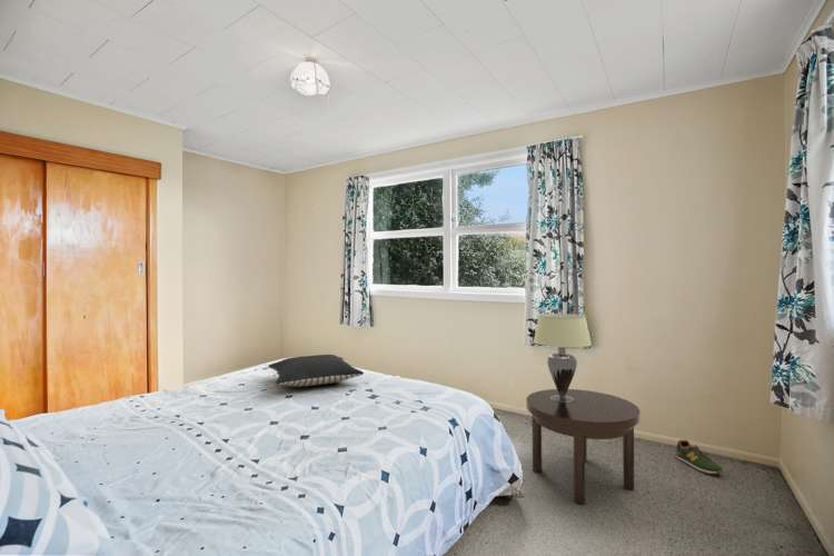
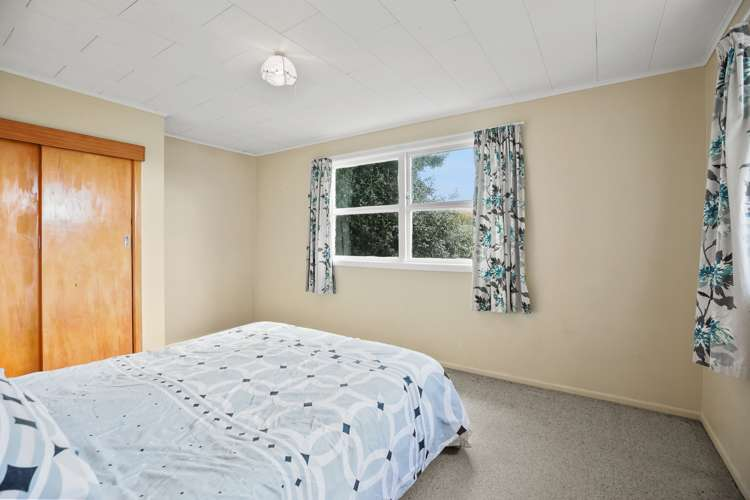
- pillow (314, 369)
- lampshade (562, 356)
- side table (580, 440)
- shoe (697, 455)
